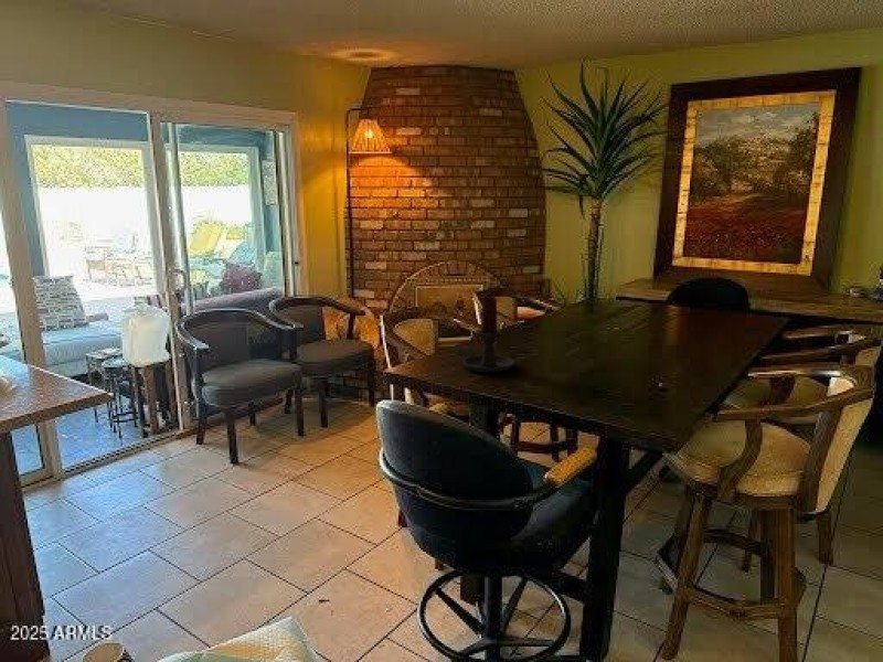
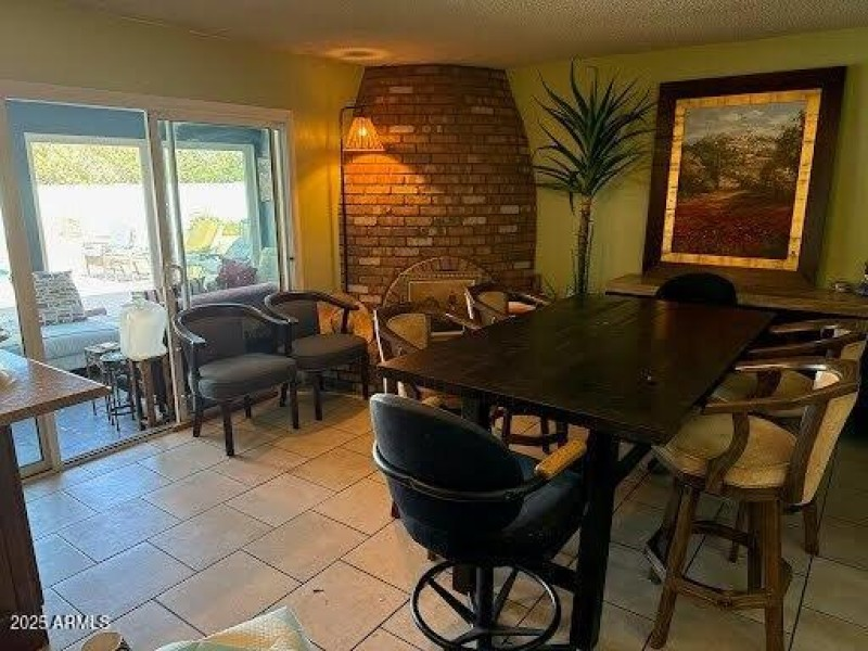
- candle holder (482, 331)
